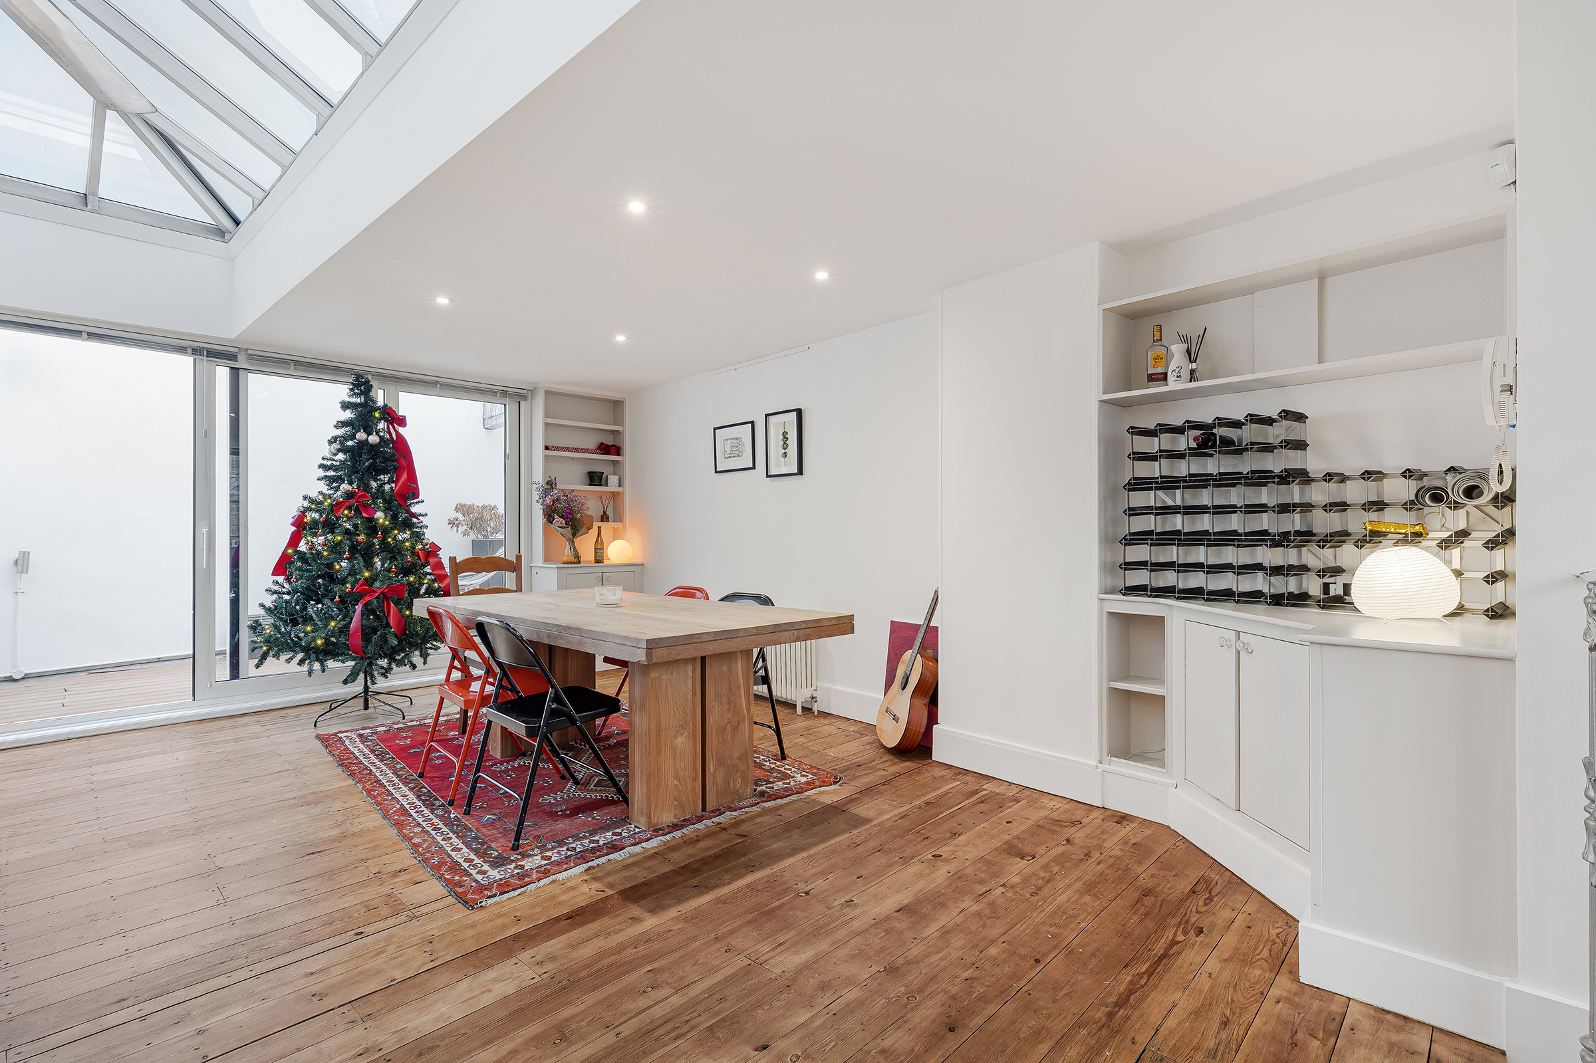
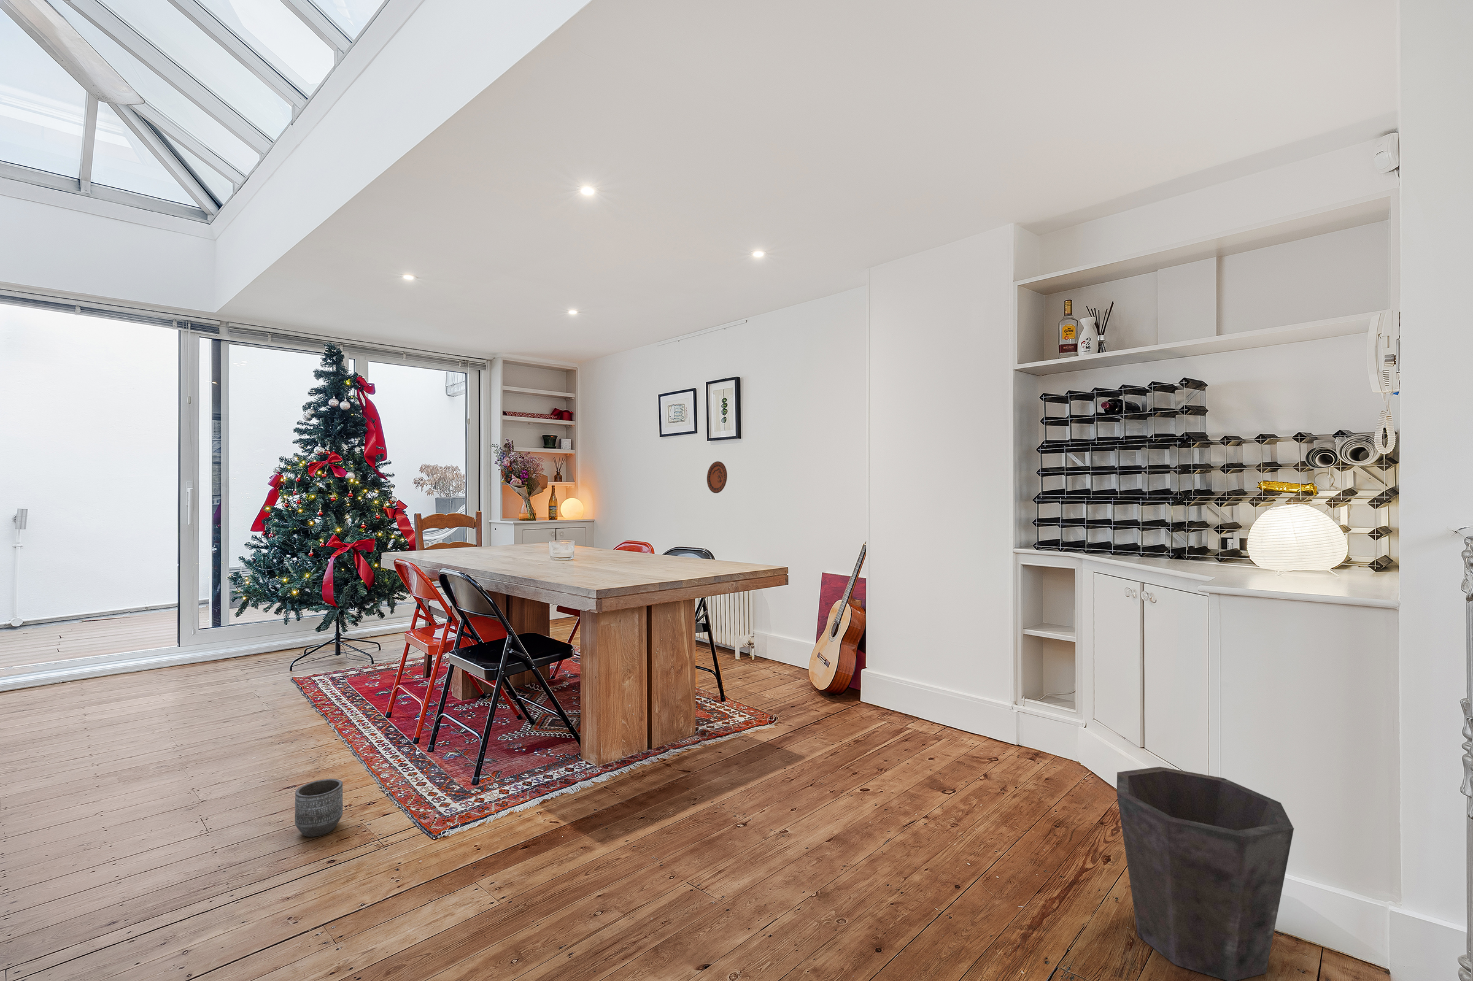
+ waste bin (1197, 869)
+ decorative plate (717, 477)
+ planter (319, 808)
